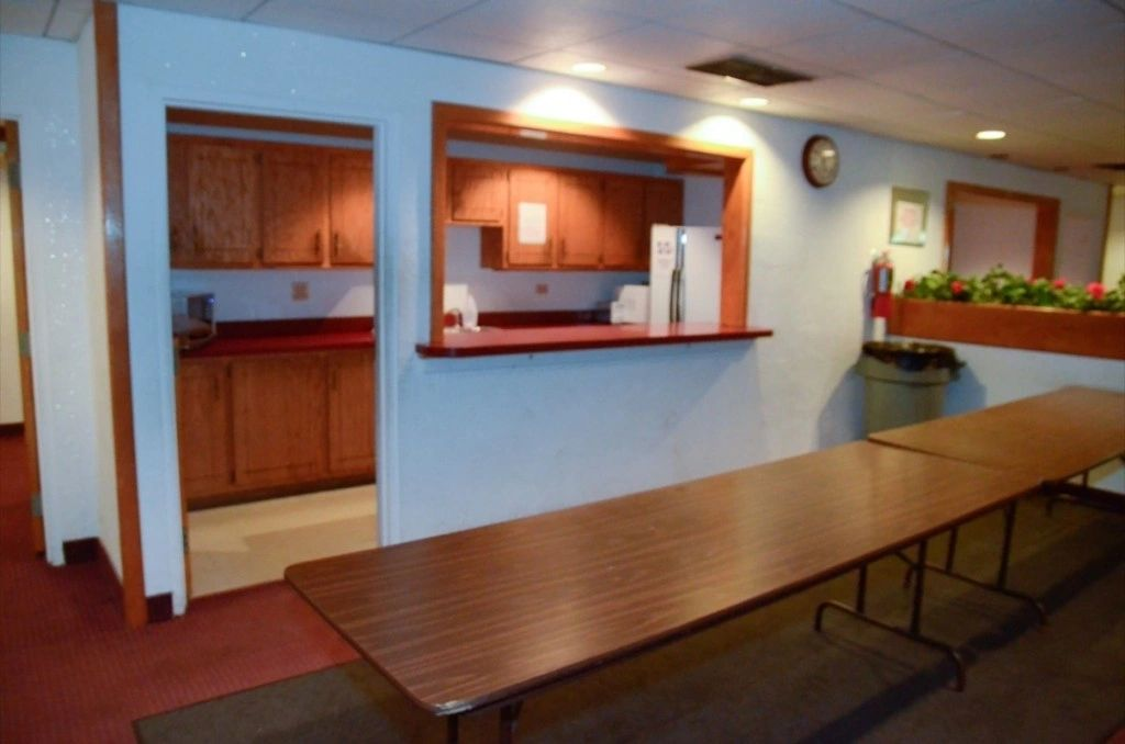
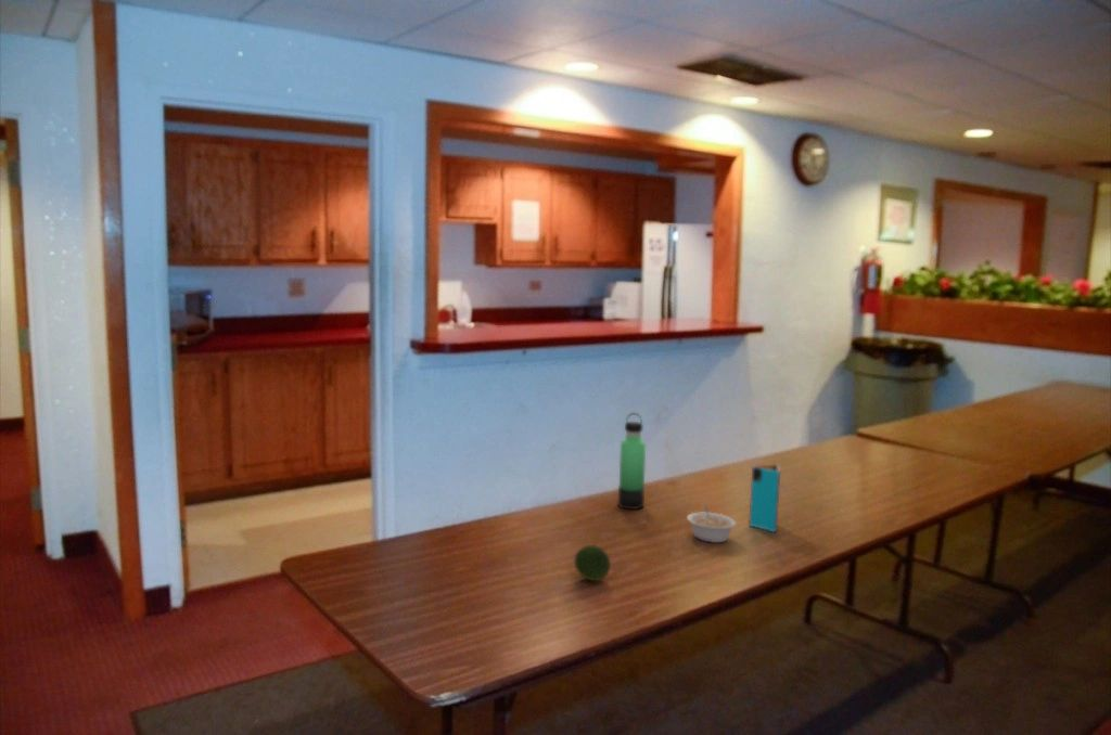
+ smartphone (769, 498)
+ legume (710, 526)
+ thermos bottle (633, 459)
+ fruit (591, 563)
